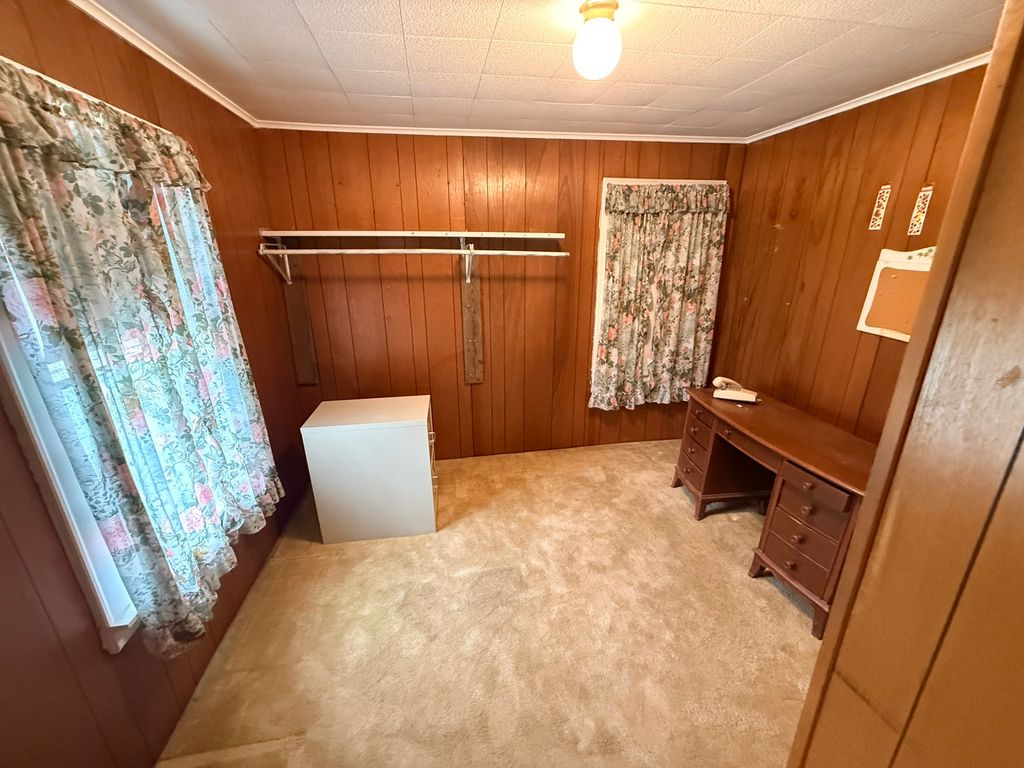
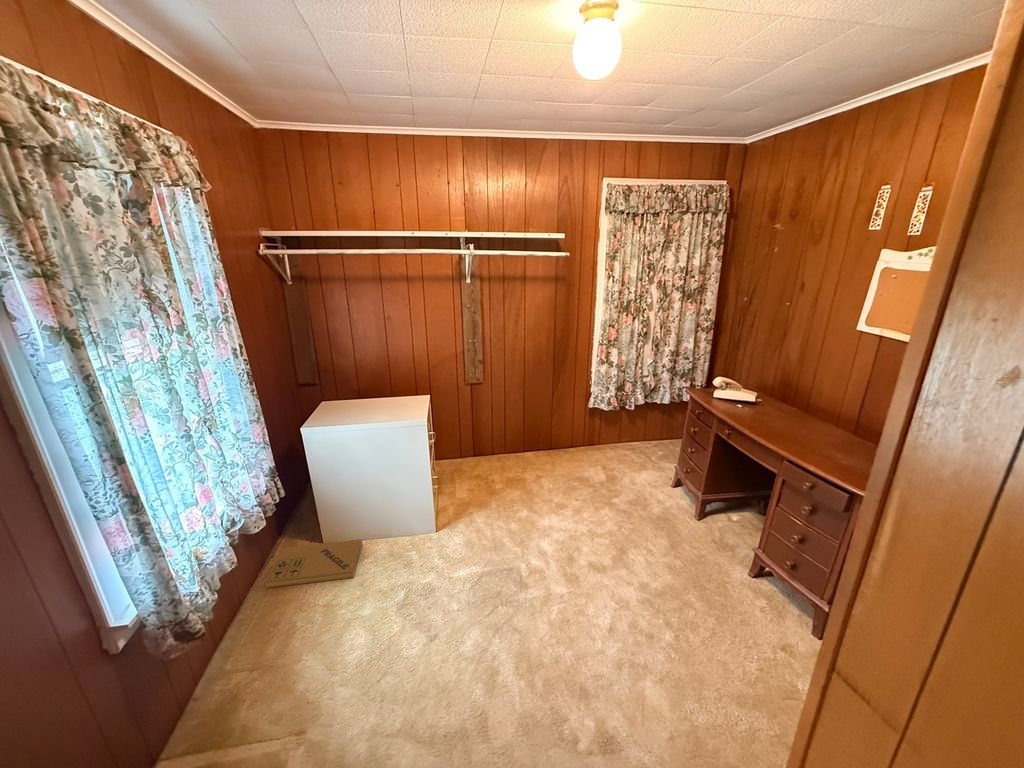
+ cardboard box (317, 562)
